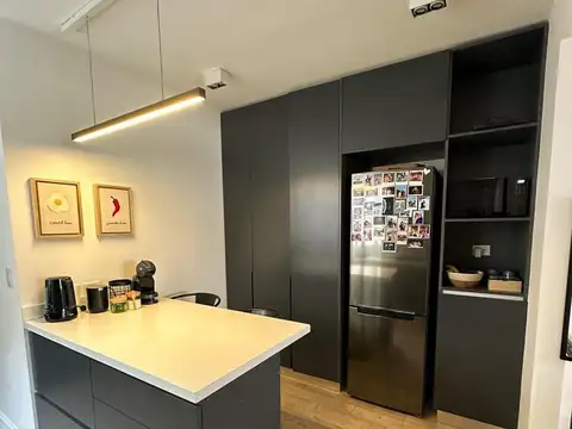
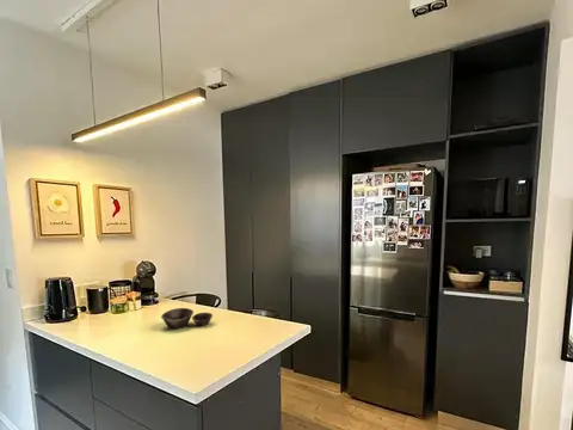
+ bowl (186, 319)
